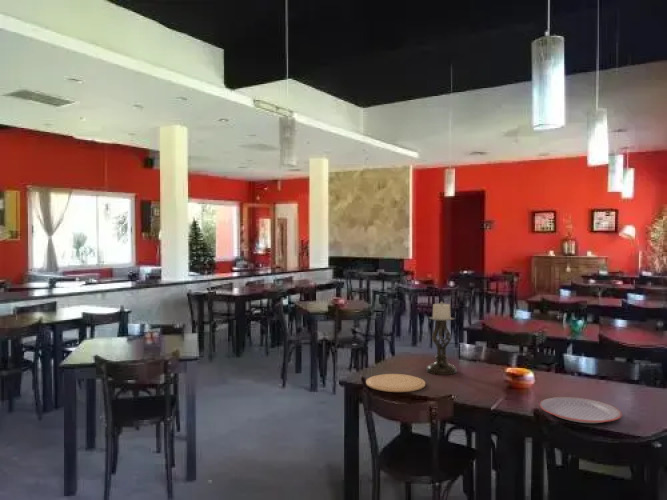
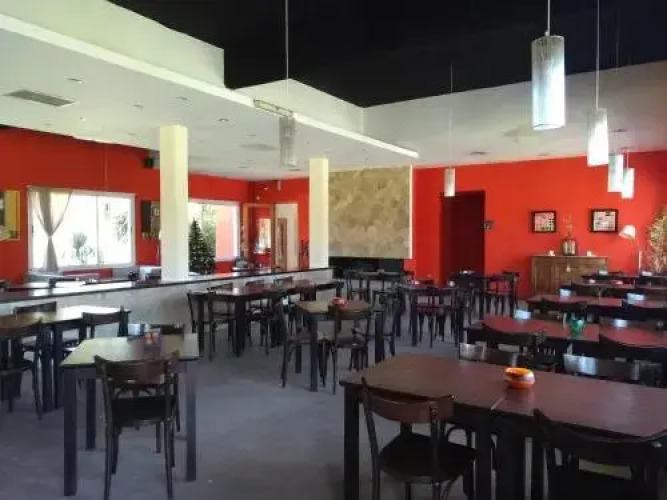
- plate (395, 382)
- candle holder (441, 336)
- plate (579, 411)
